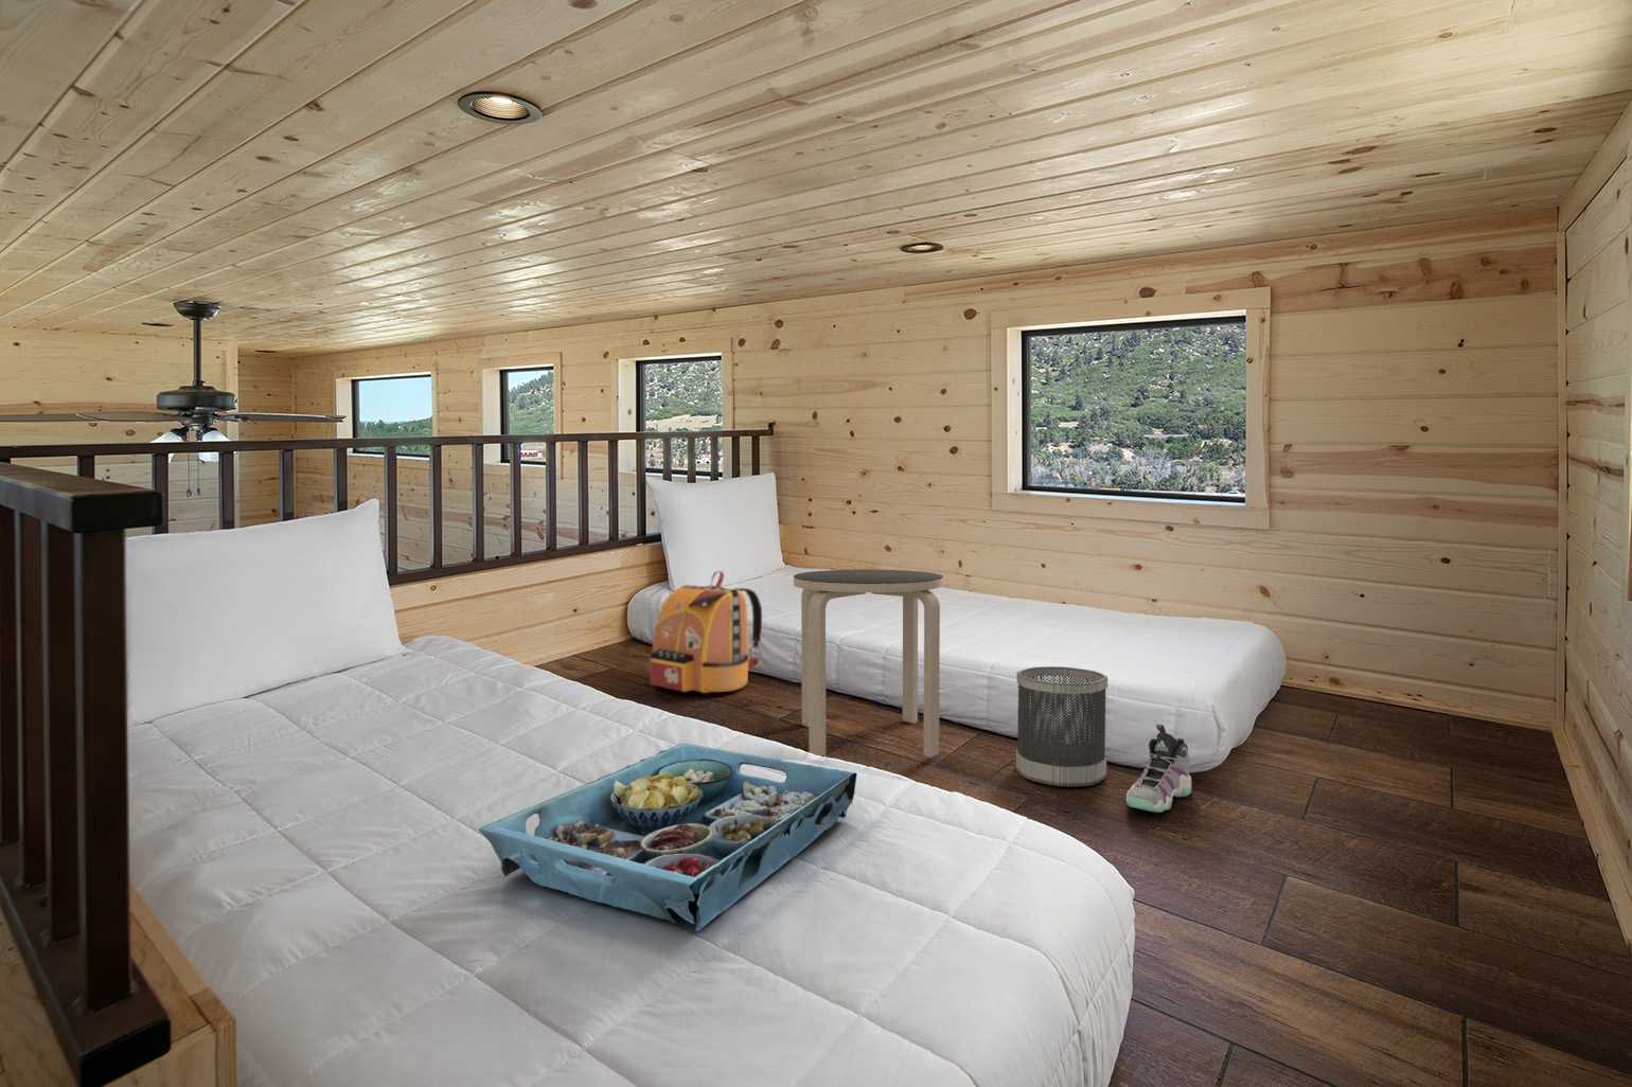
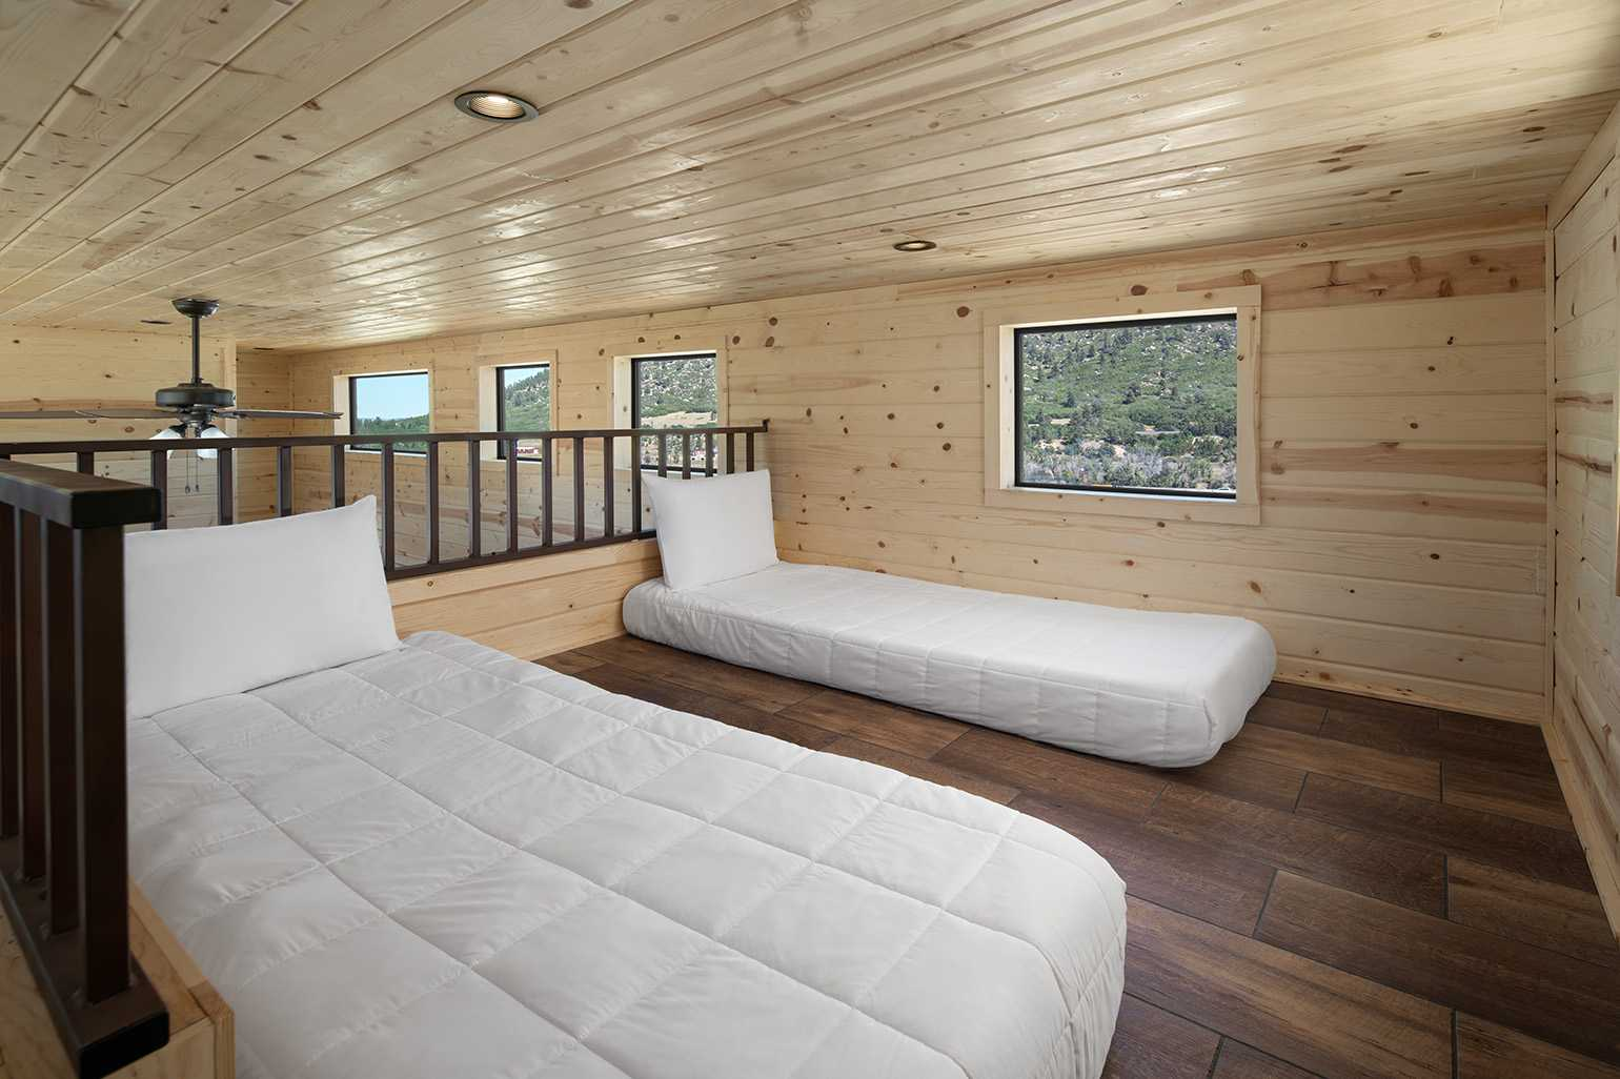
- backpack (705, 627)
- side table (903, 658)
- sneaker (1158, 763)
- wastebasket (1060, 723)
- serving tray (684, 816)
